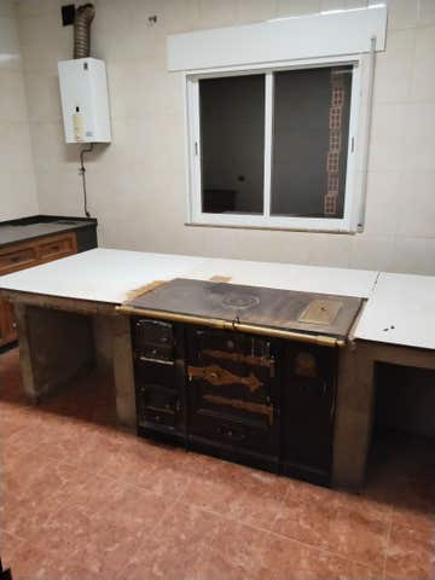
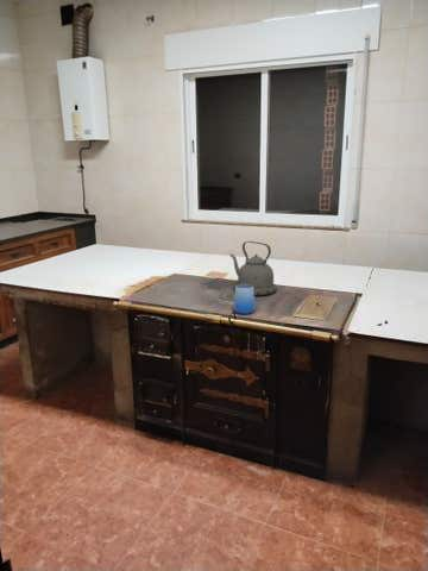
+ kettle (252, 265)
+ cup (244, 299)
